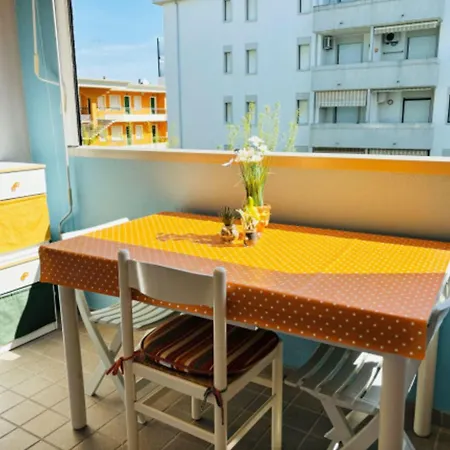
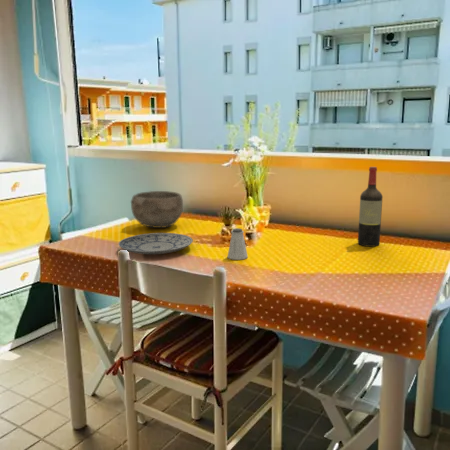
+ bowl (156, 210)
+ saltshaker (237, 243)
+ plate (156, 245)
+ wine bottle (370, 206)
